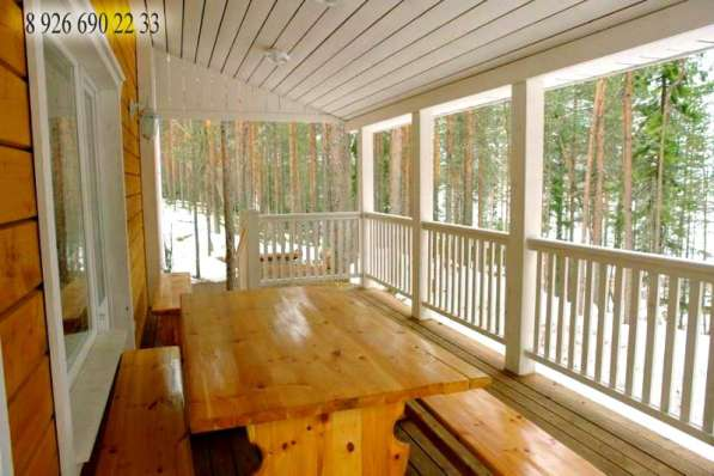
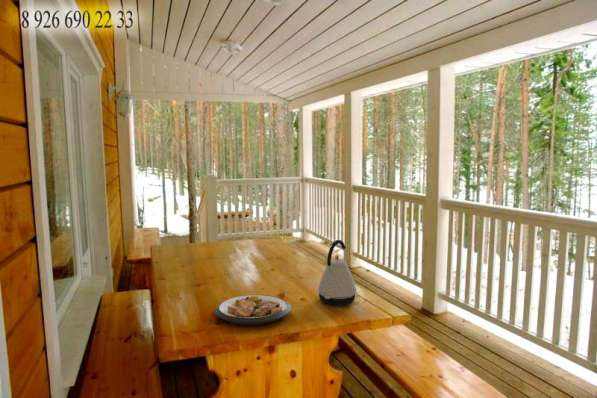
+ plate (253, 306)
+ kettle (337, 270)
